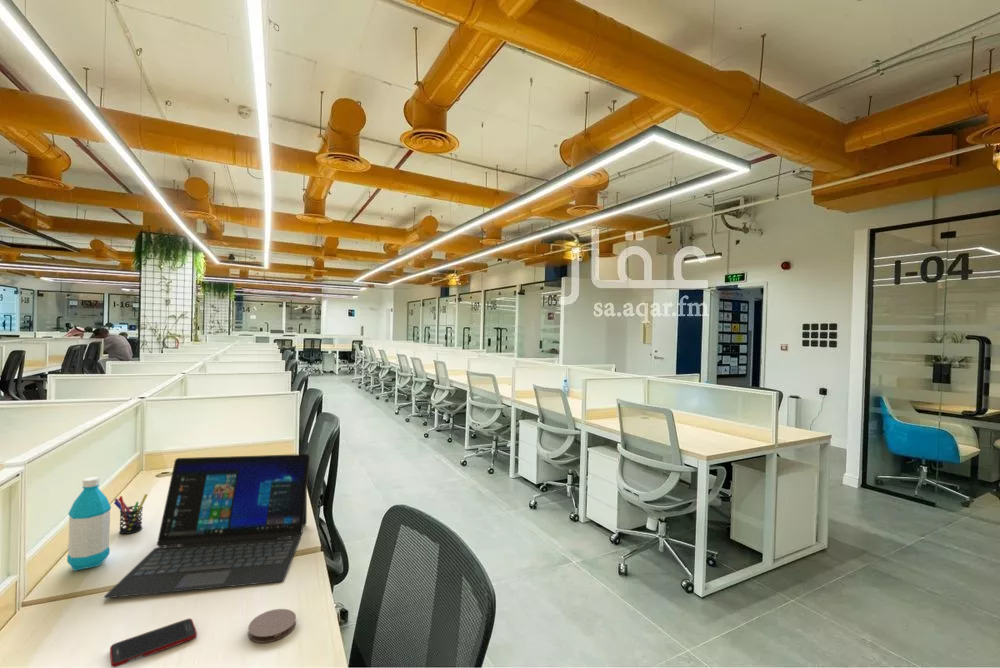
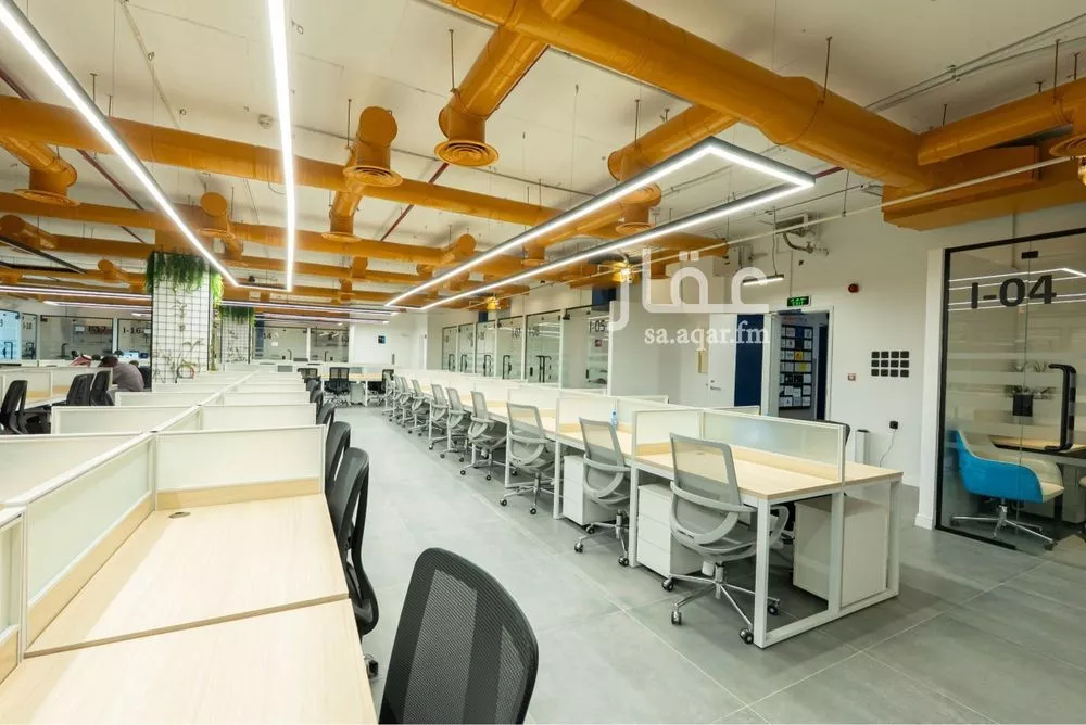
- laptop (224, 513)
- cell phone (154, 641)
- water bottle (89, 521)
- coaster (272, 624)
- pen holder (131, 512)
